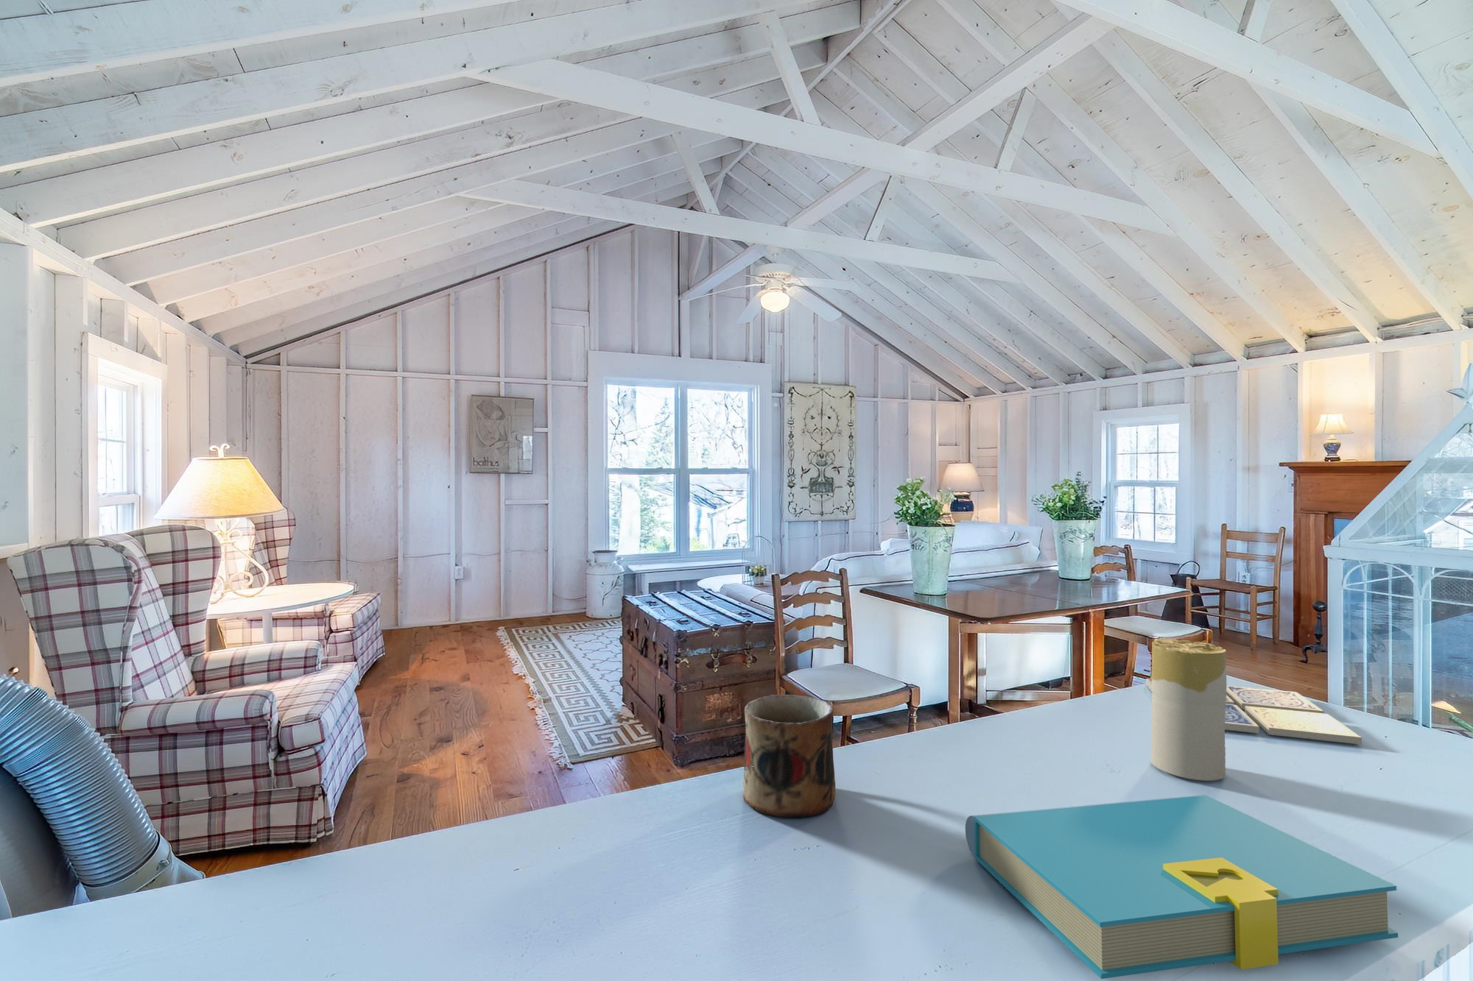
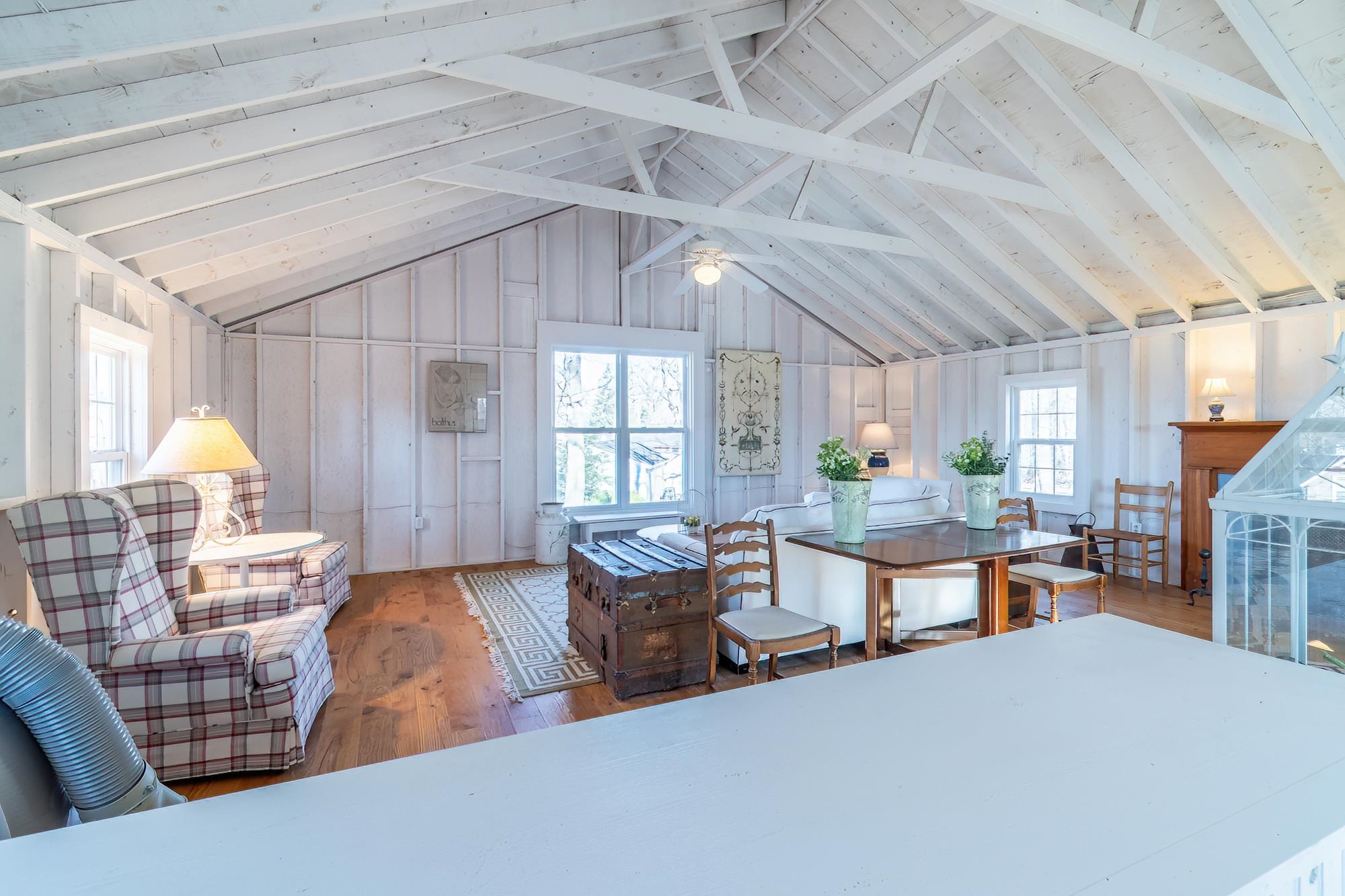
- candle (1188, 706)
- book (1158, 864)
- mug (792, 749)
- drink coaster (1240, 706)
